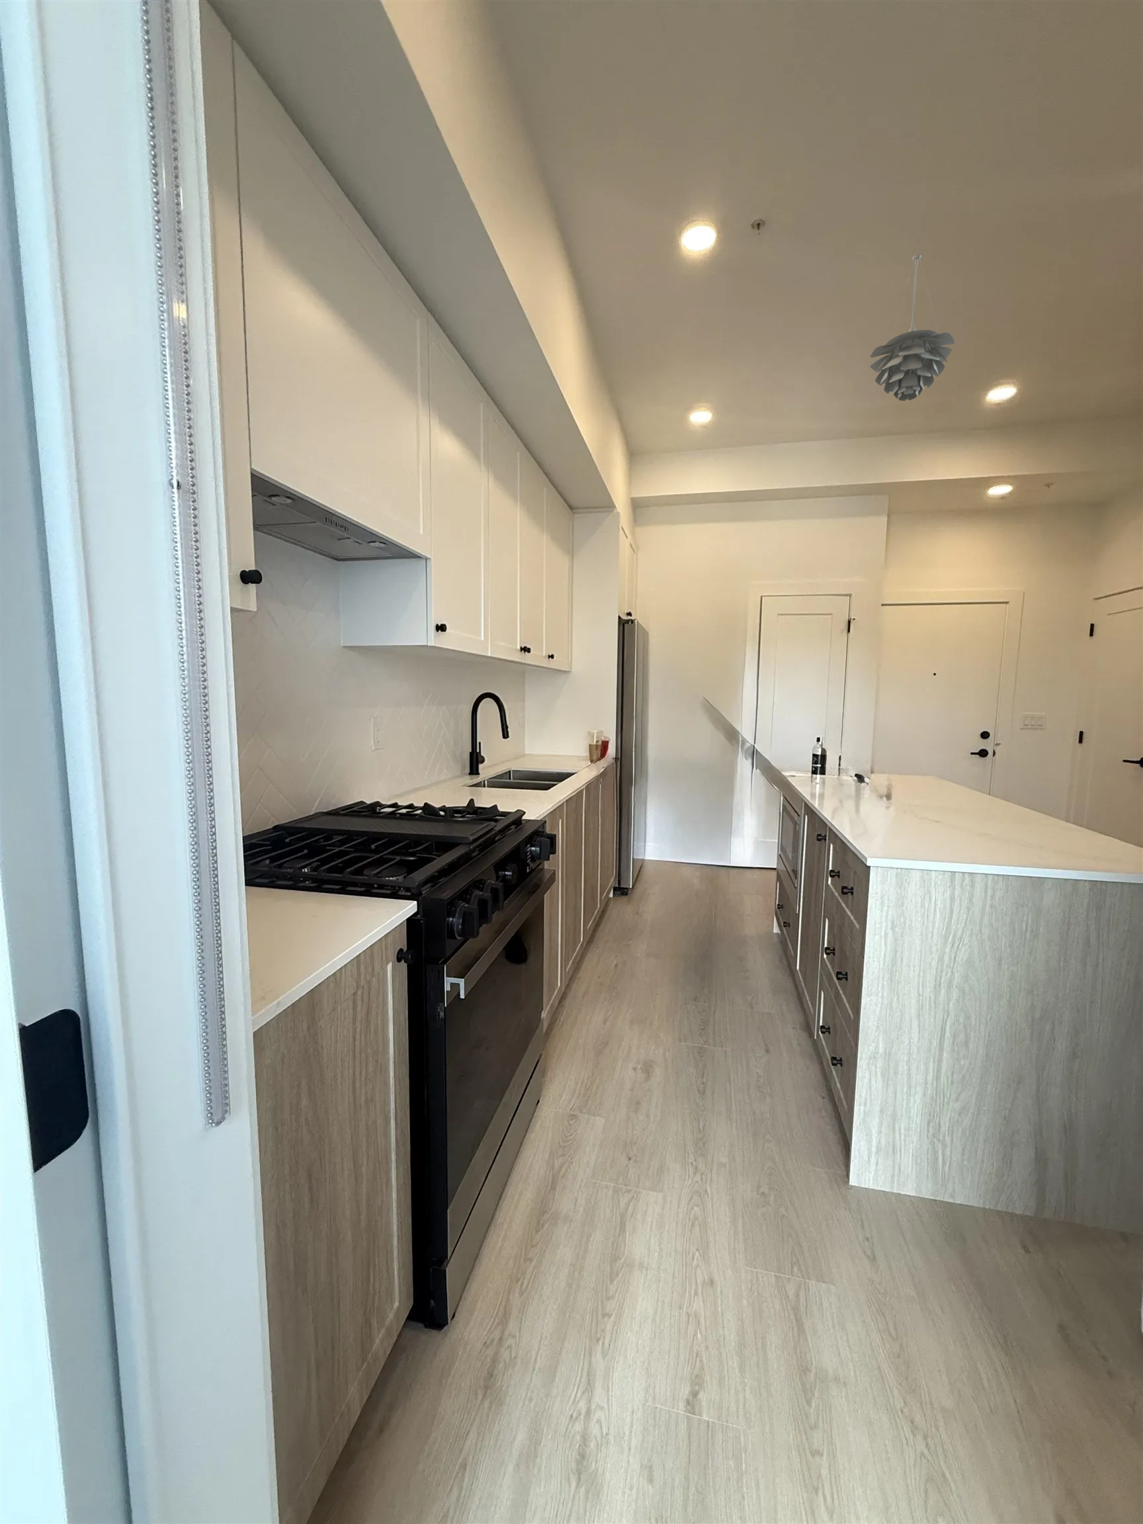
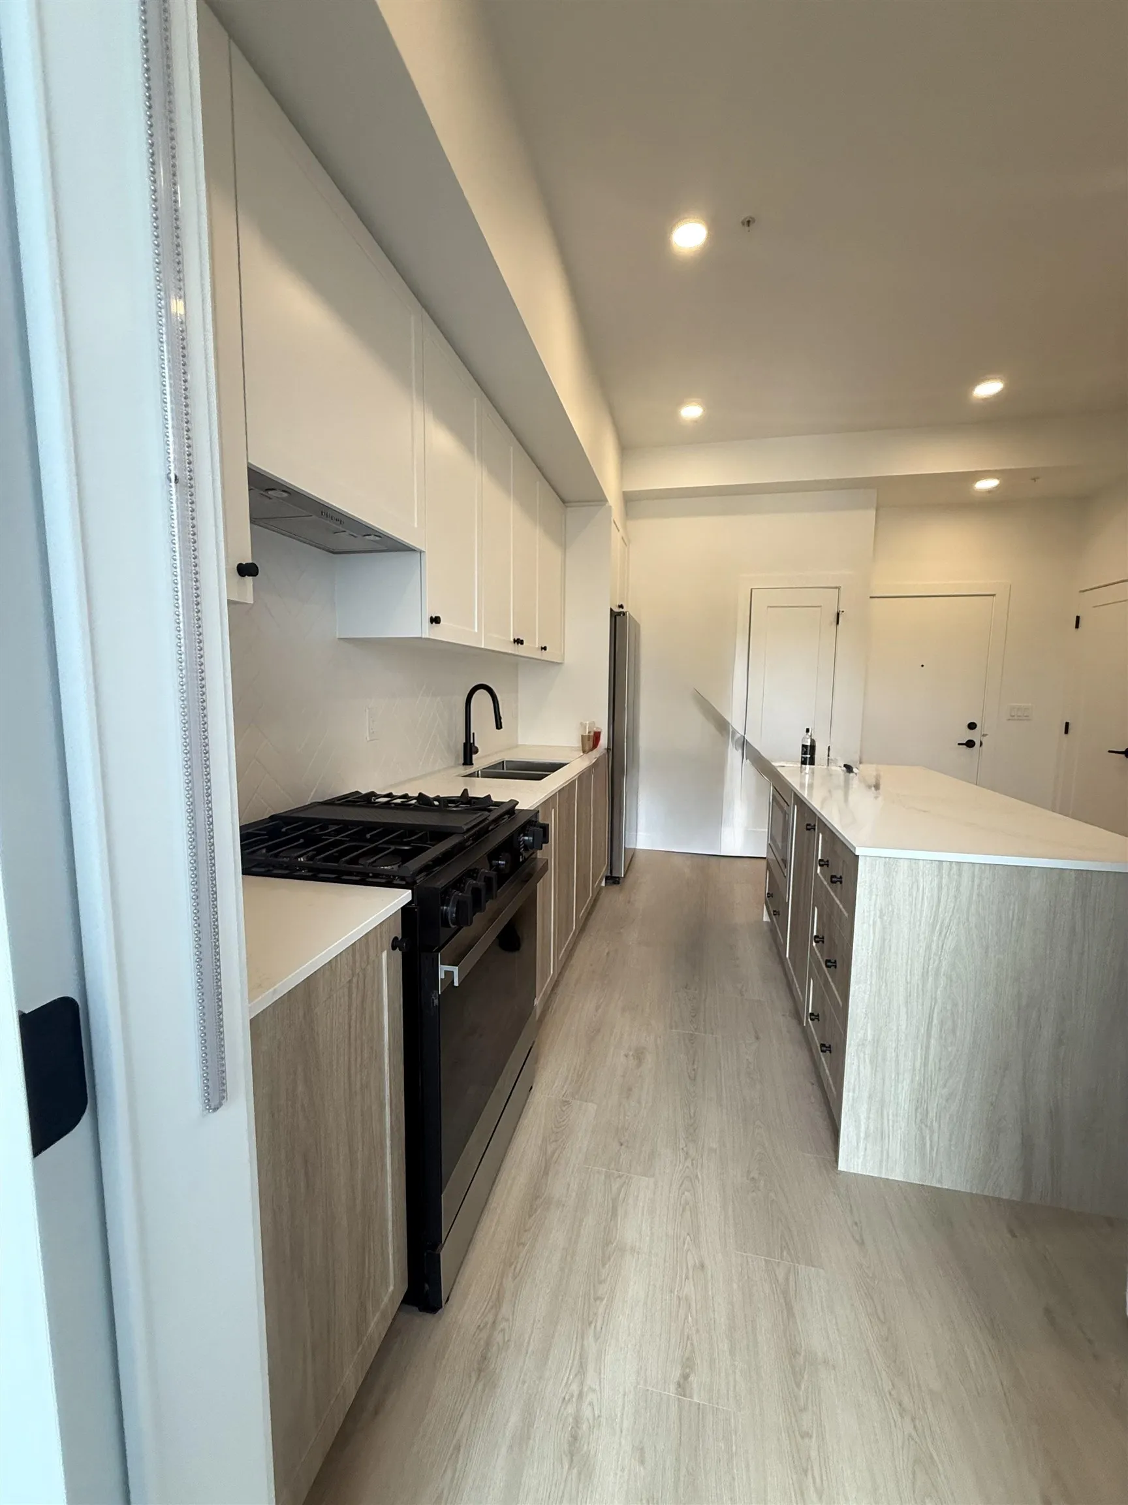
- pendant light (912, 328)
